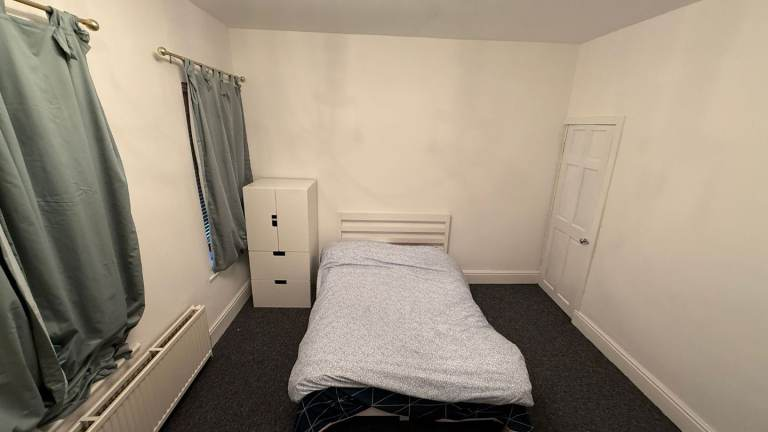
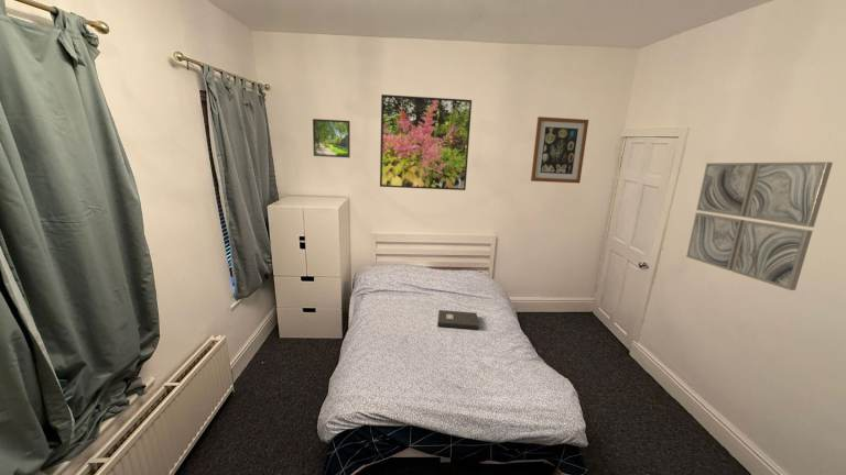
+ wall art (558, 151)
+ wall art (745, 217)
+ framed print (424, 144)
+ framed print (332, 139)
+ book (457, 319)
